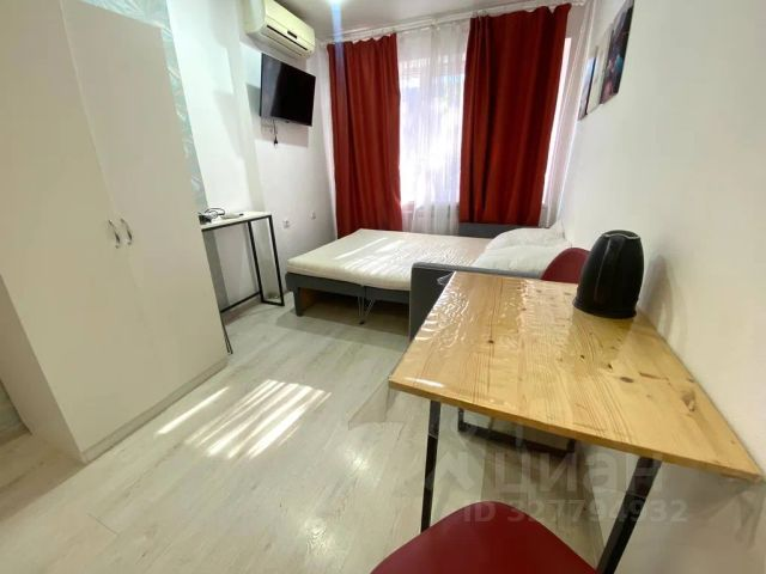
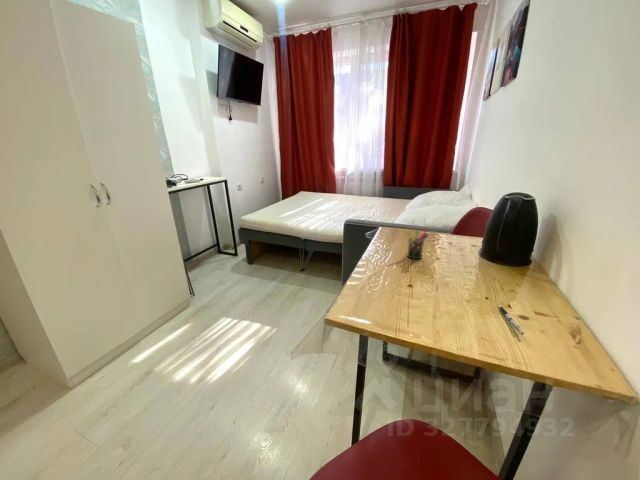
+ pen (509, 317)
+ pen holder (417, 241)
